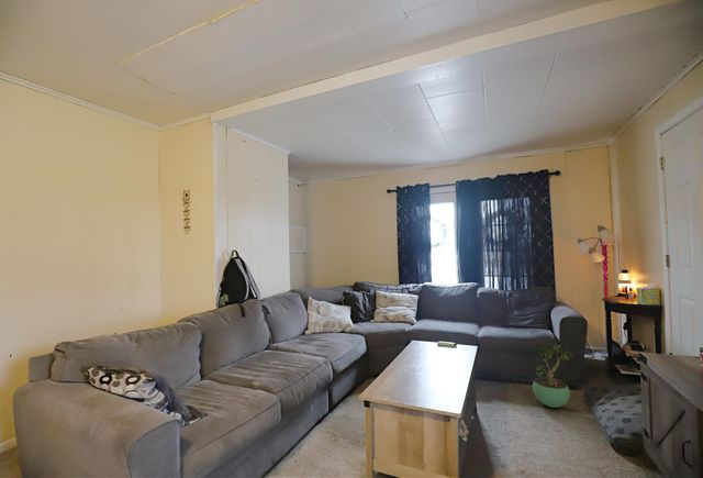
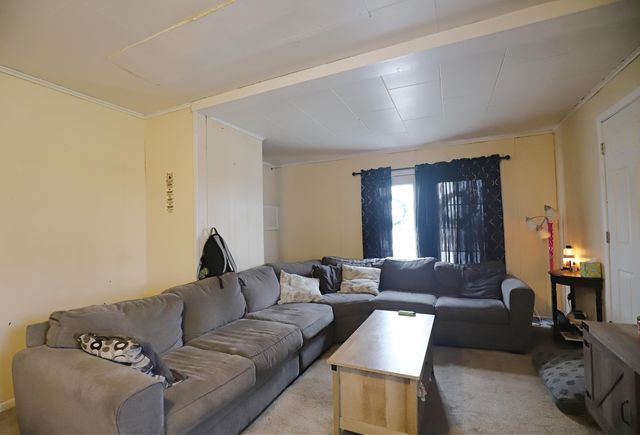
- potted plant (551, 374)
